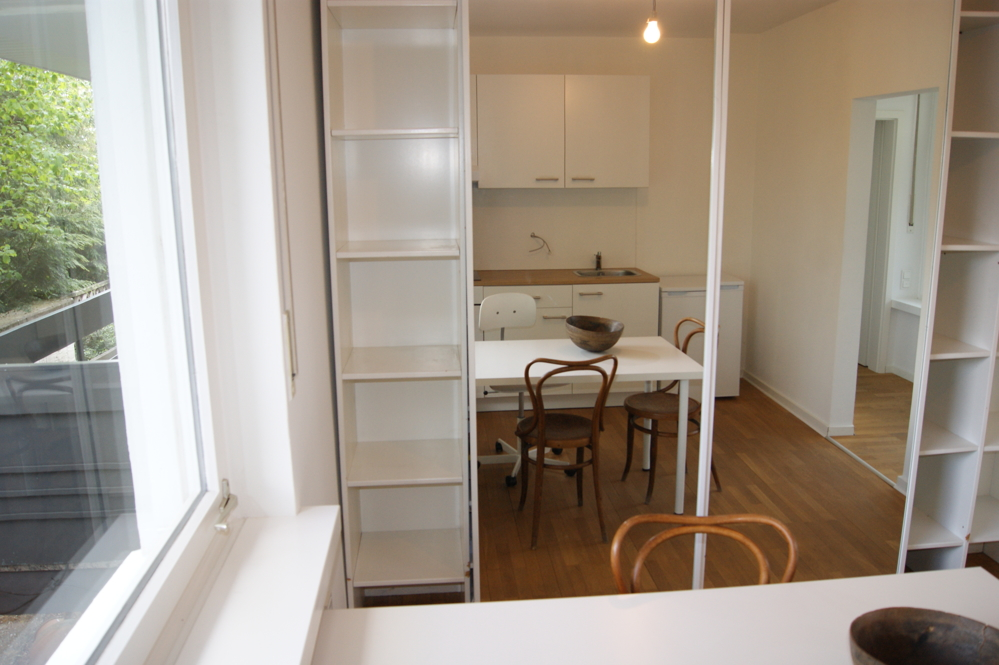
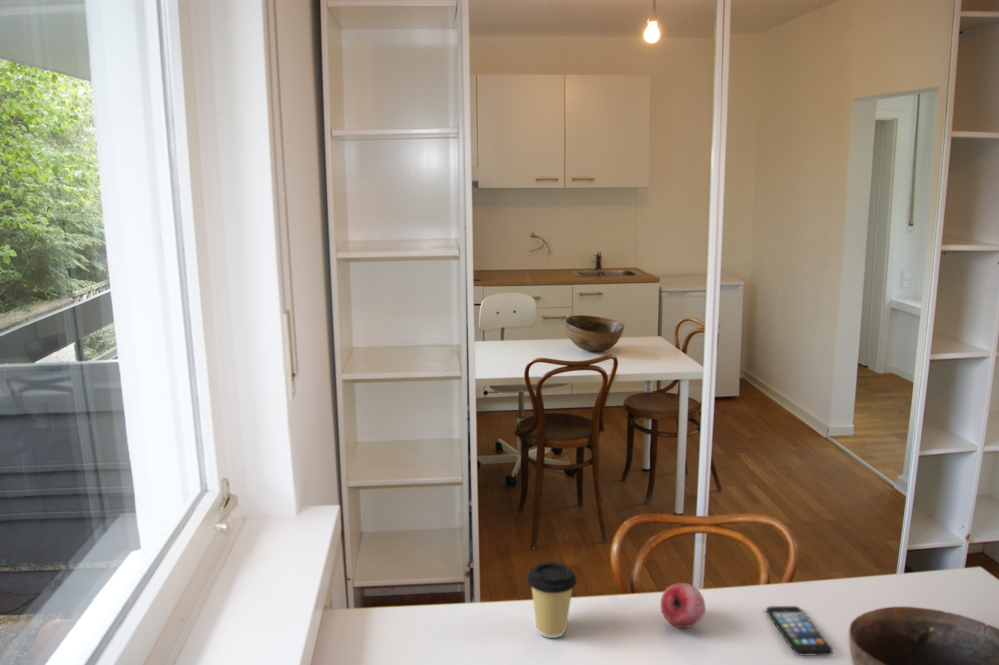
+ smartphone (797, 629)
+ coffee cup (551, 599)
+ fruit (683, 605)
